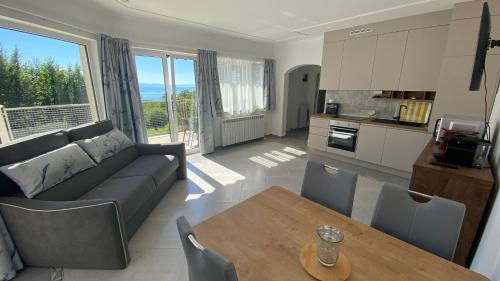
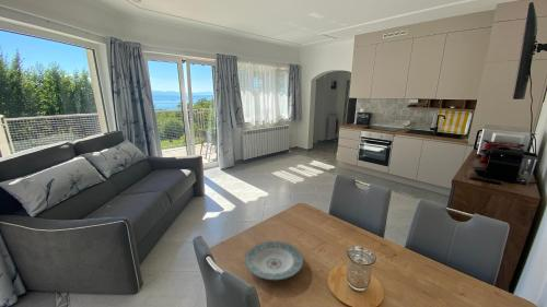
+ plate (274, 261)
